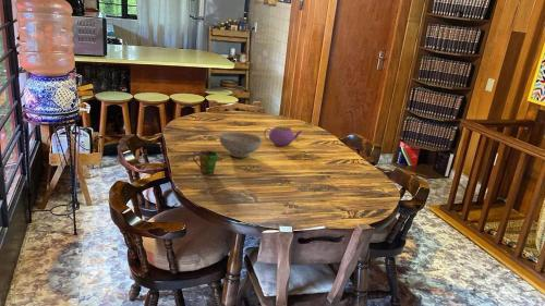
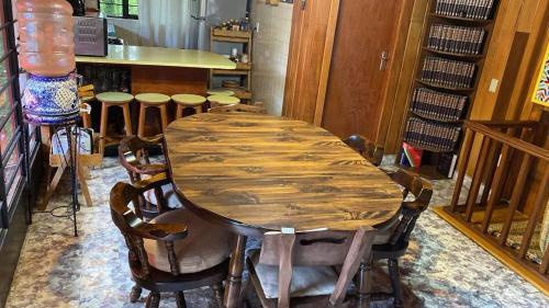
- cup (205, 162)
- decorative bowl (240, 145)
- teapot (282, 136)
